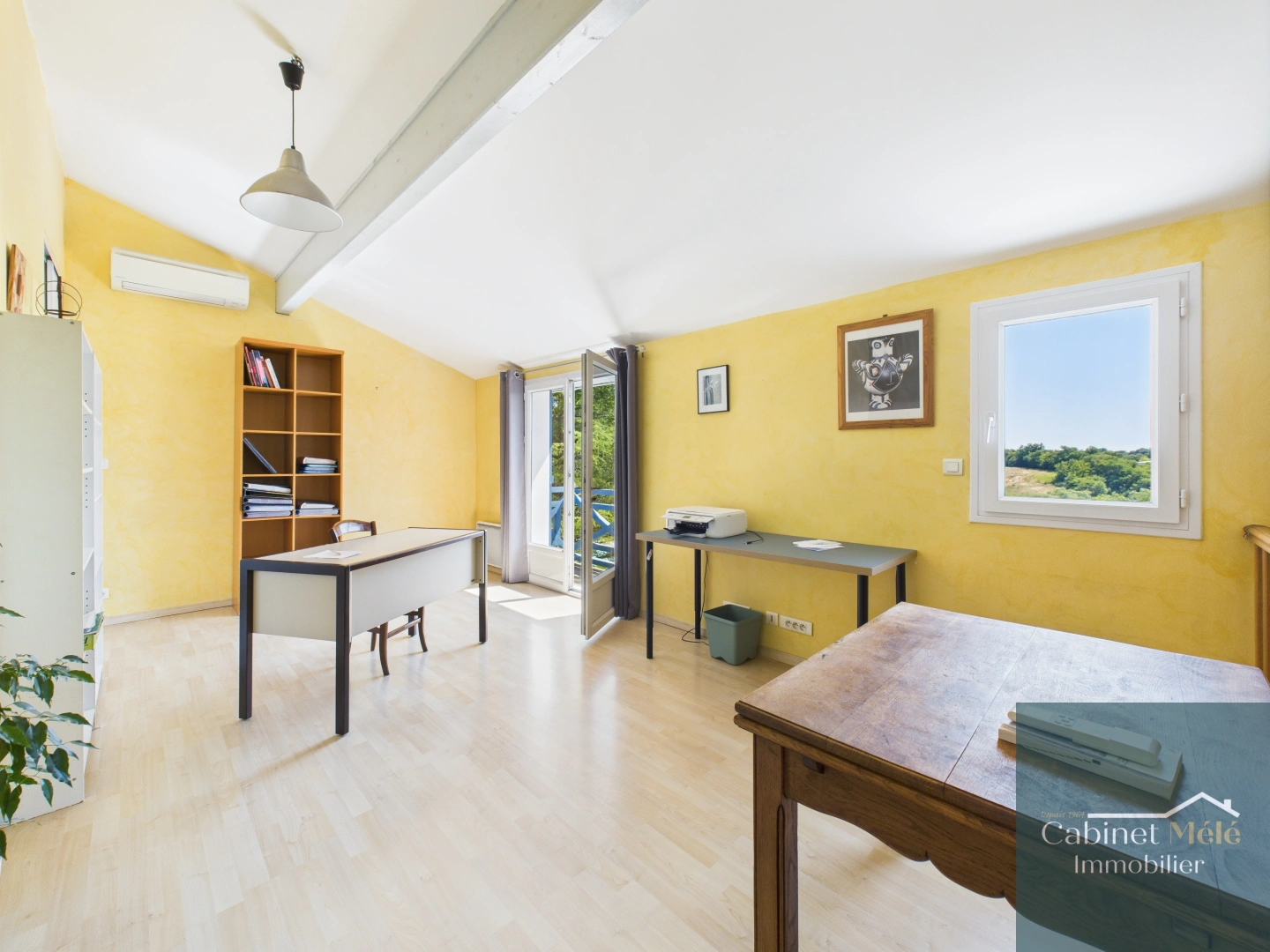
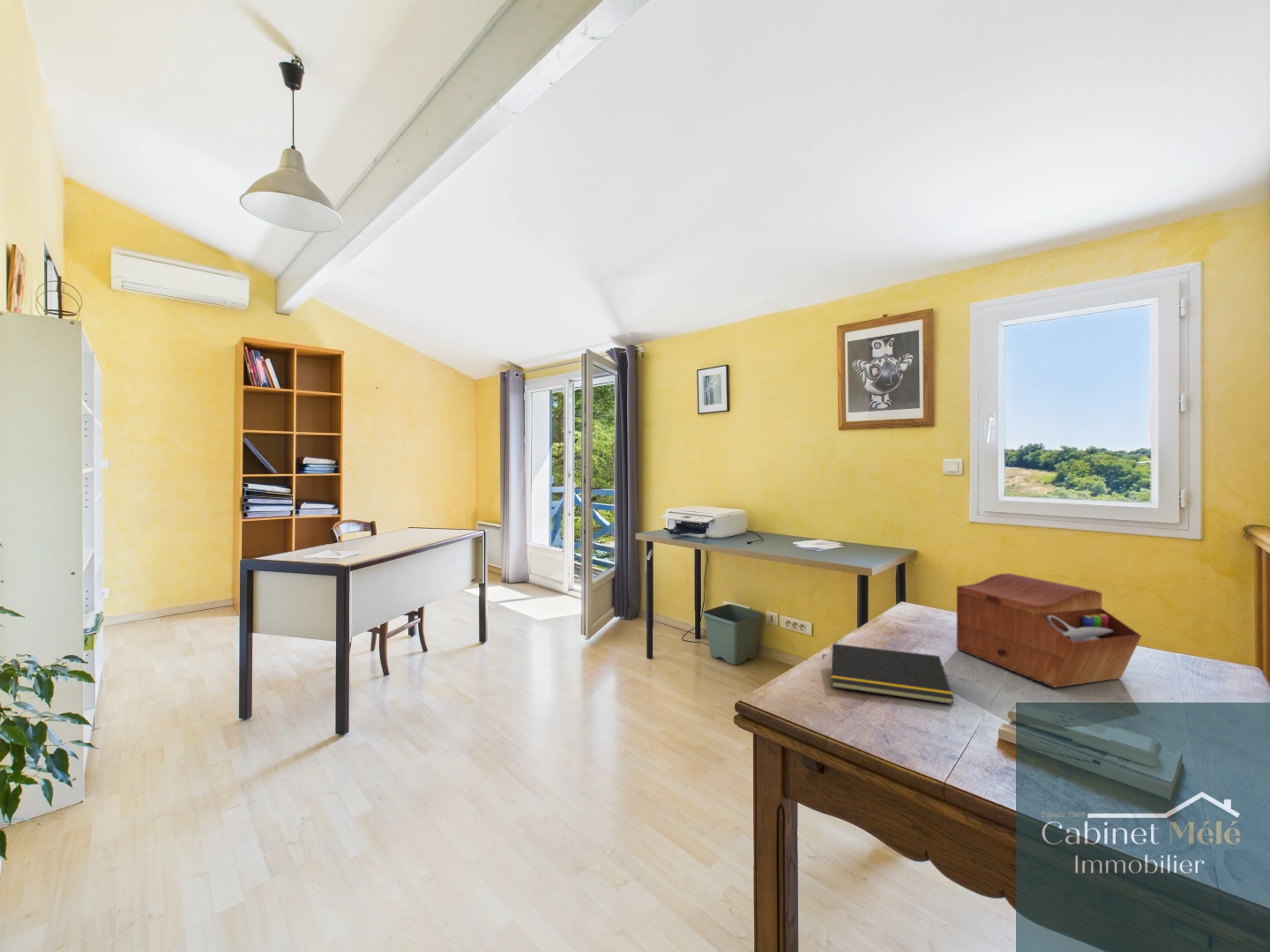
+ notepad (886, 671)
+ sewing box (1038, 626)
